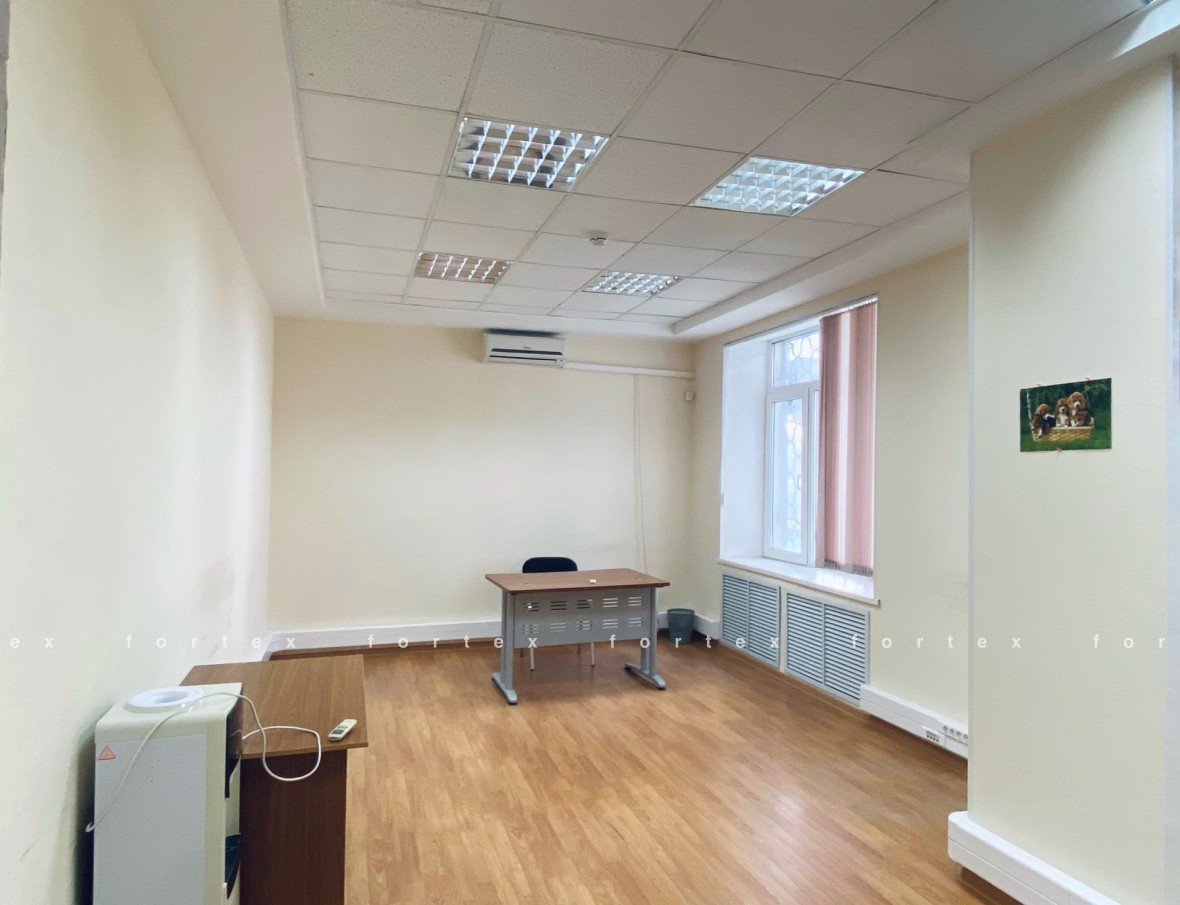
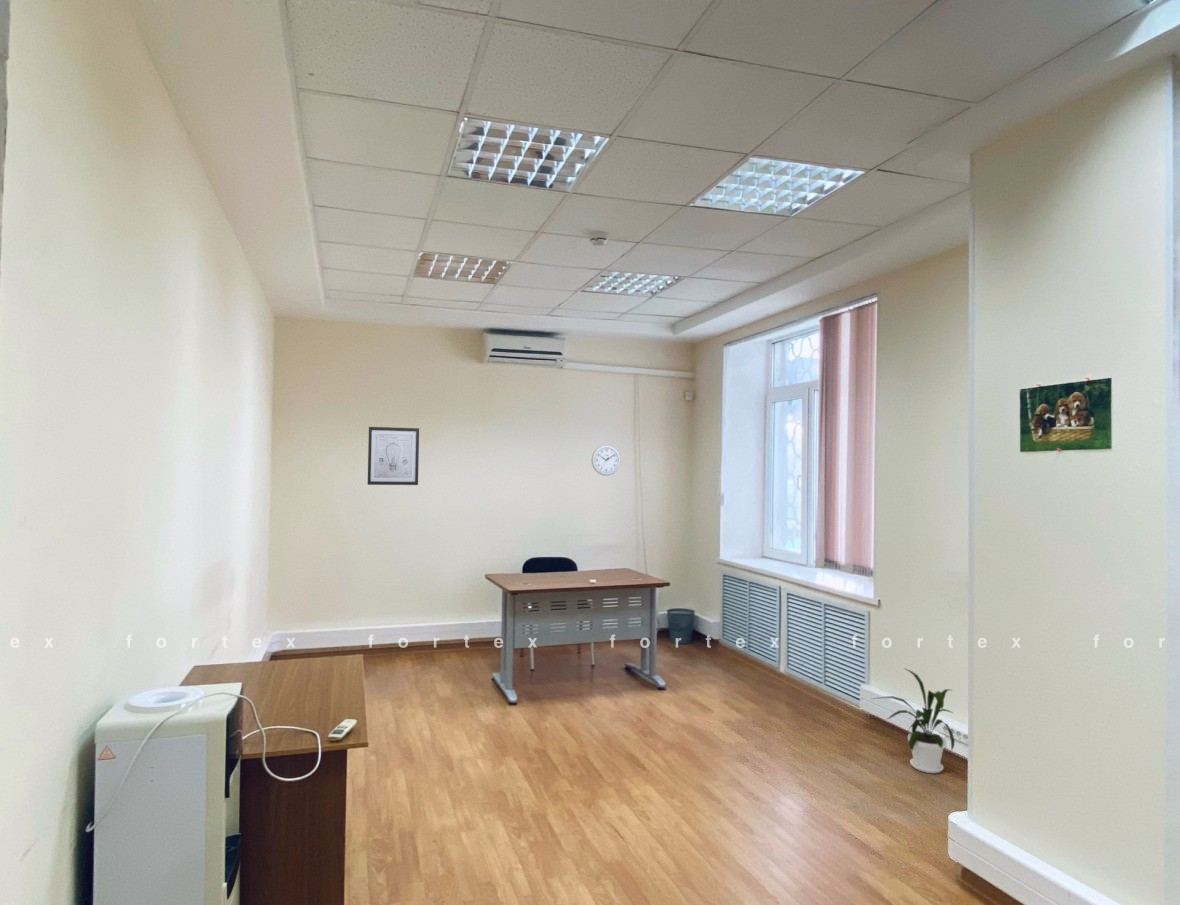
+ wall clock (606, 460)
+ wall art (393, 456)
+ house plant (923, 721)
